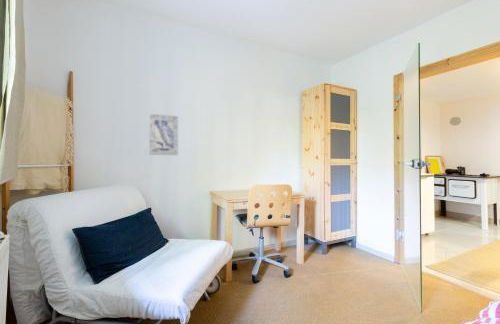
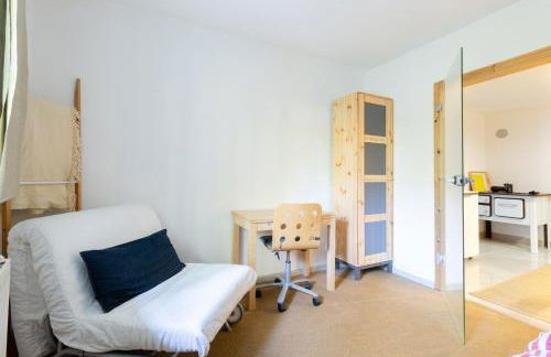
- wall art (164, 134)
